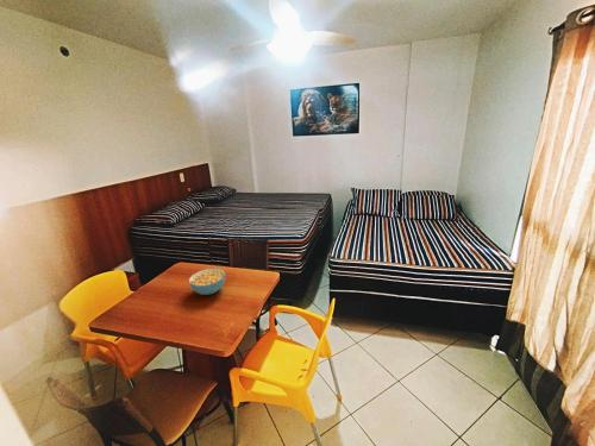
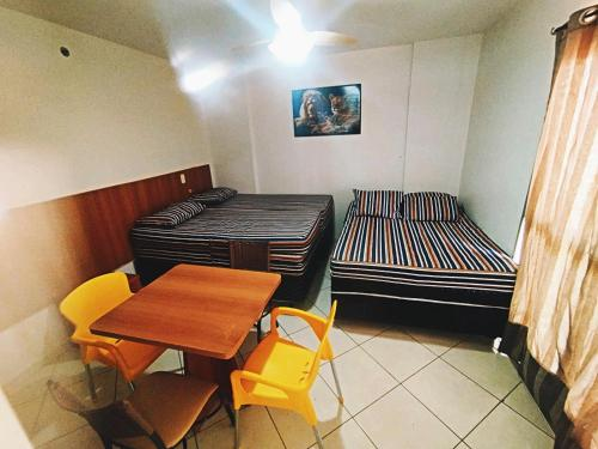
- cereal bowl (208, 284)
